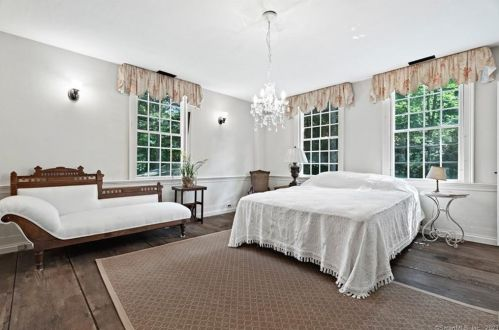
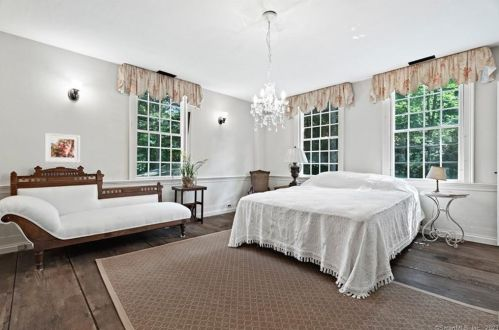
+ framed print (62, 148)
